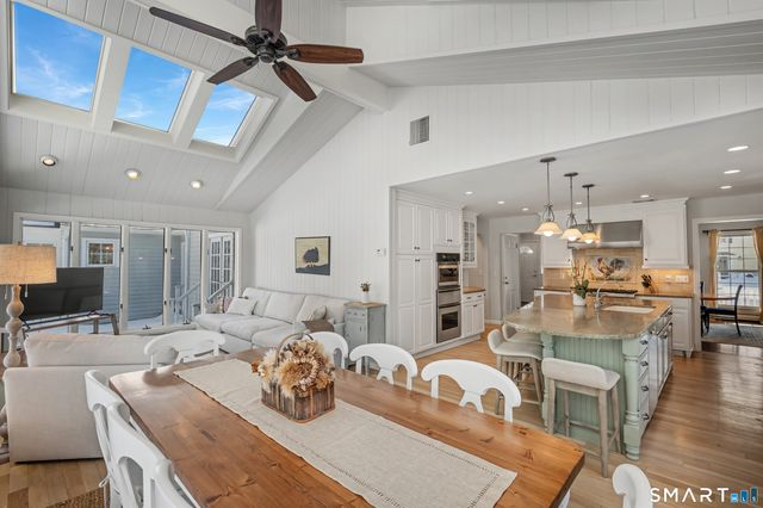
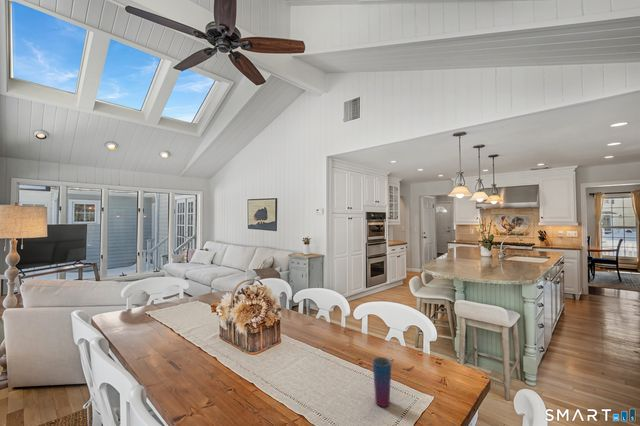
+ cup (382, 381)
